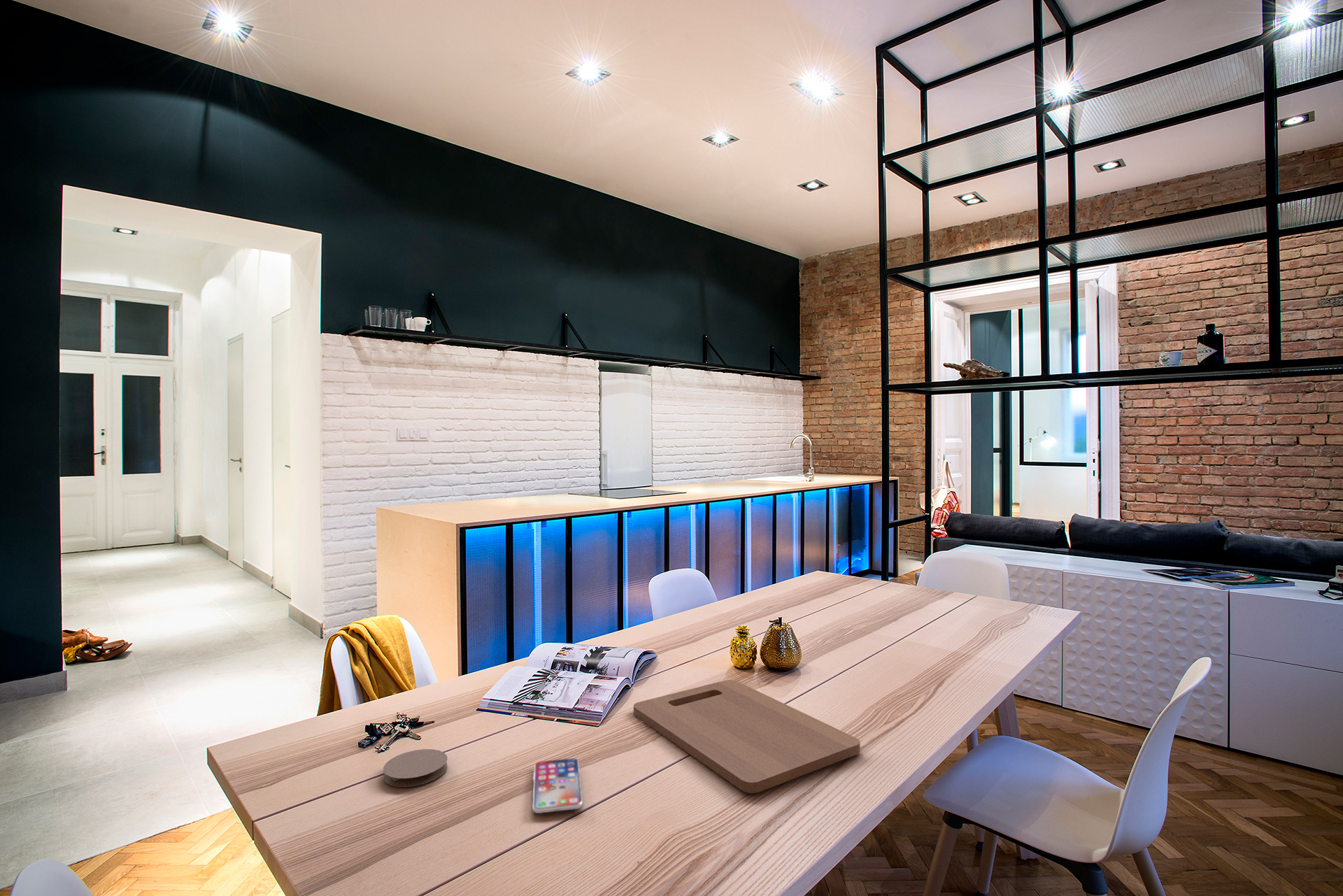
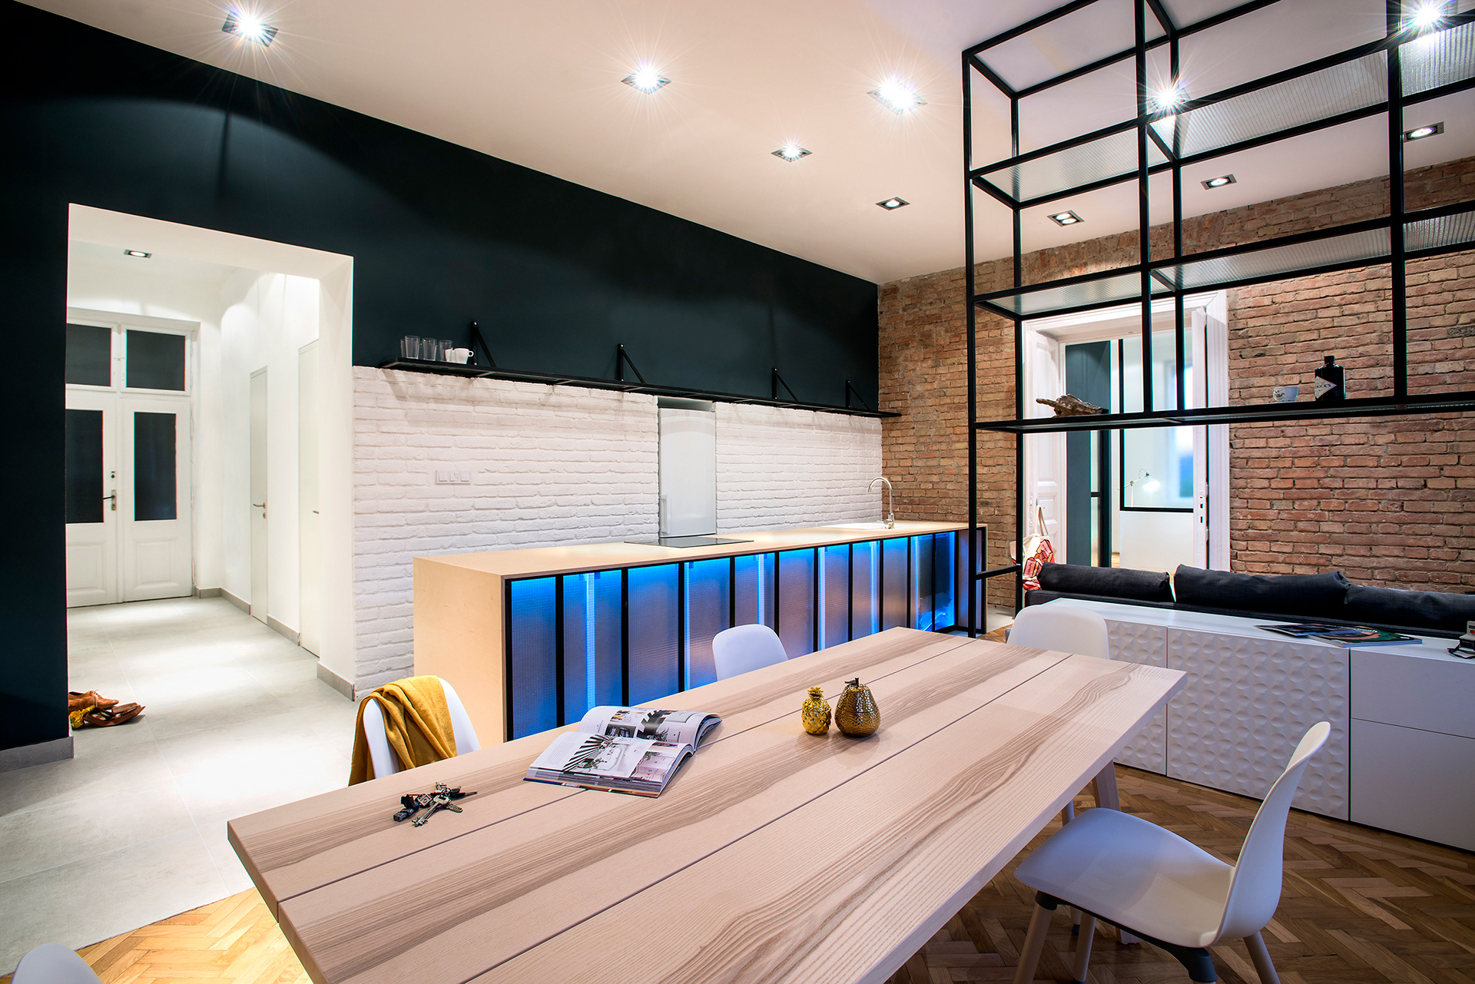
- coaster (415, 767)
- smartphone (557, 784)
- cutting board (739, 726)
